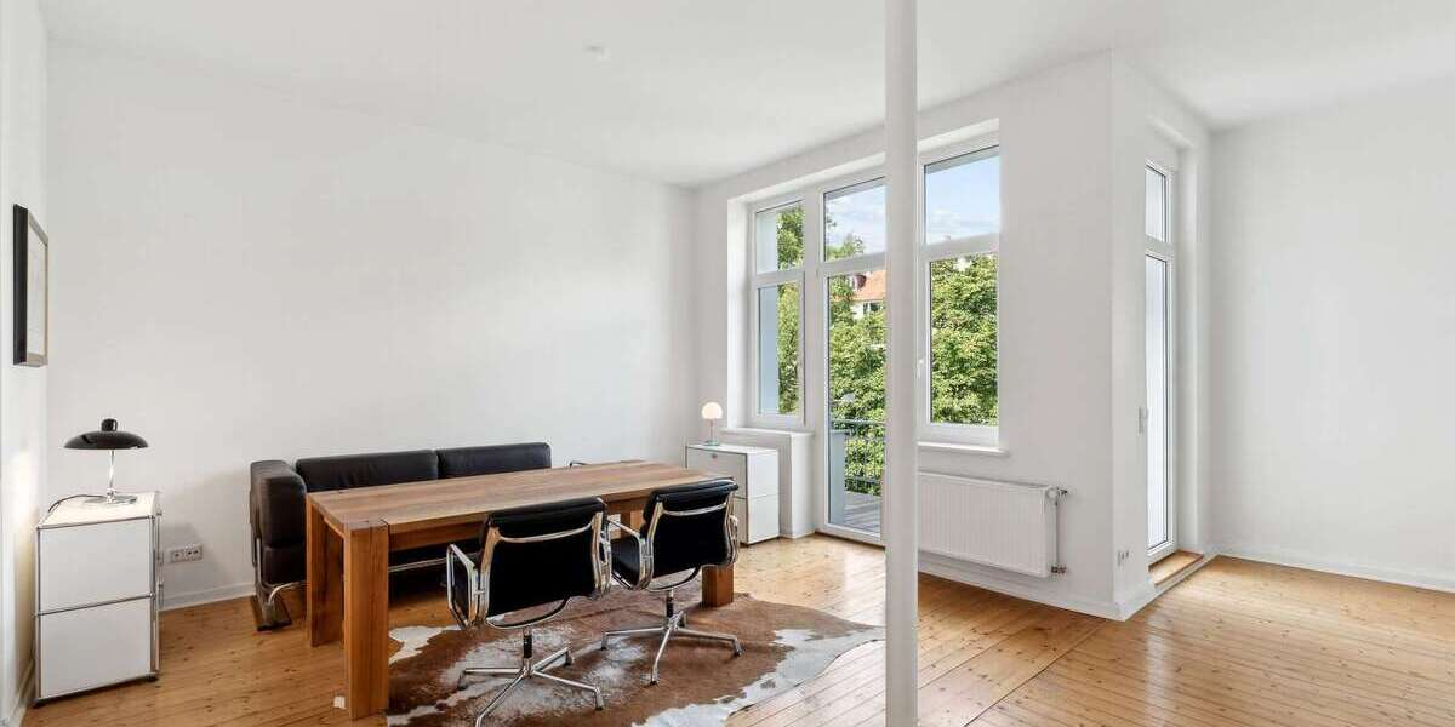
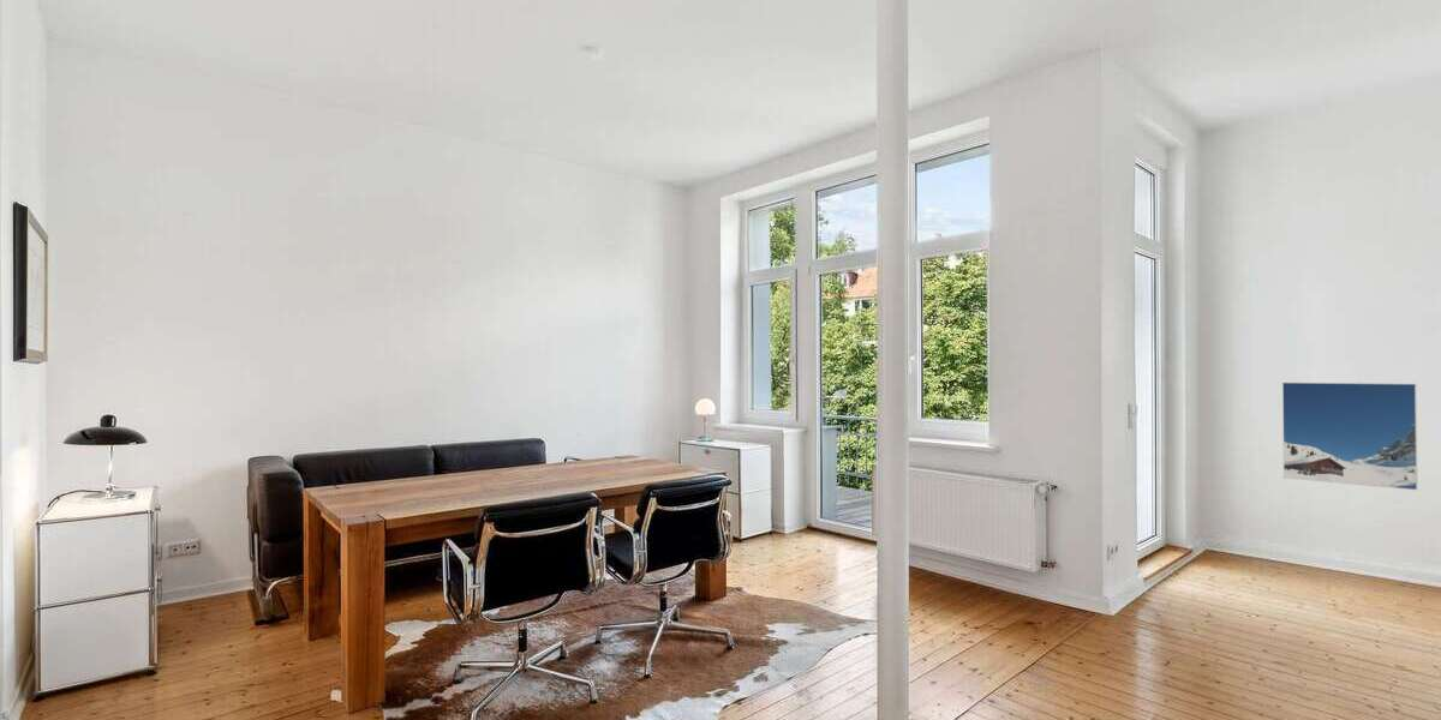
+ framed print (1346, 433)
